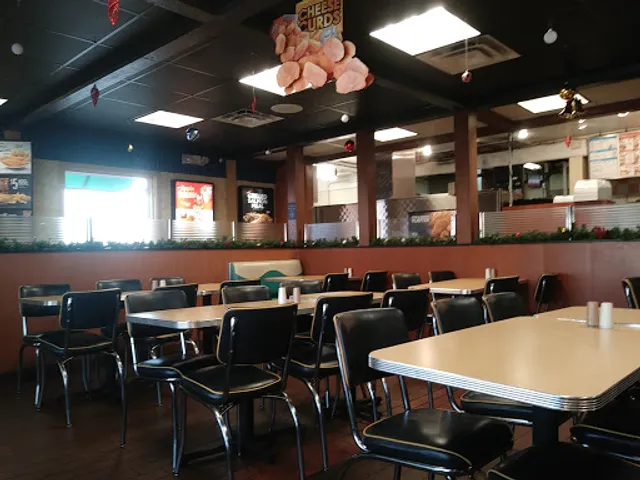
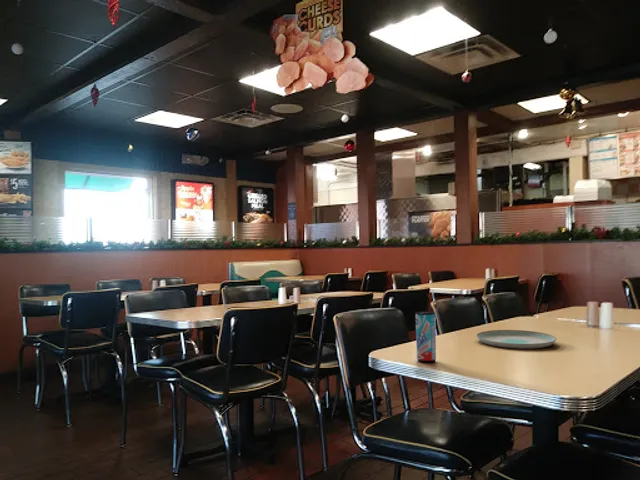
+ beverage can (425, 336)
+ plate (515, 339)
